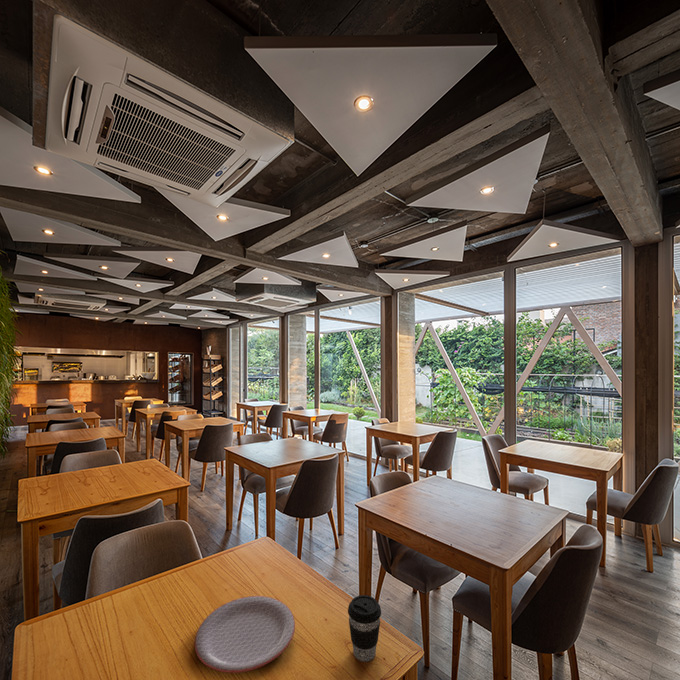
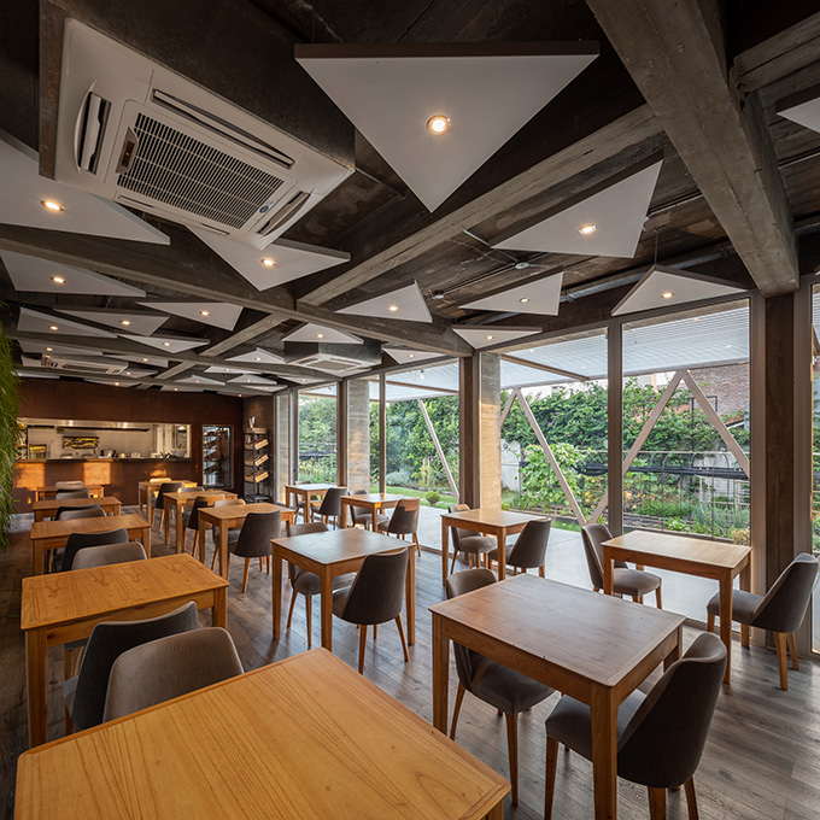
- plate (246, 632)
- coffee cup (364, 628)
